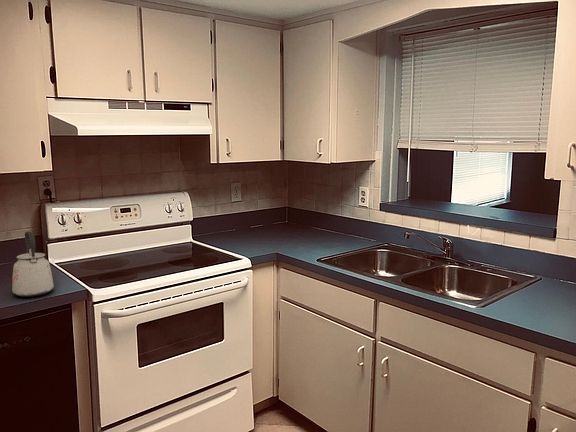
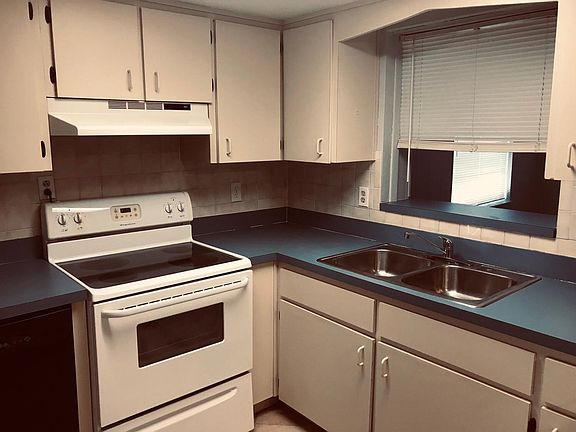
- kettle (30, 261)
